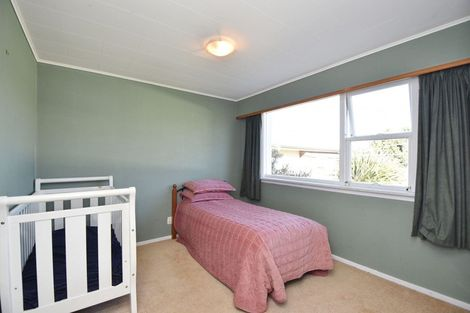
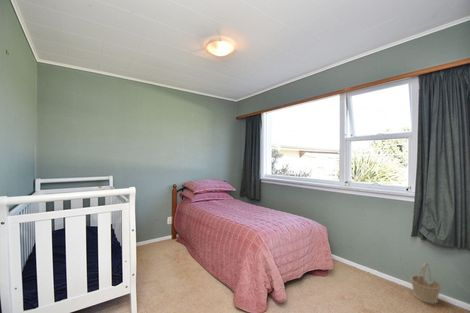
+ basket (424, 279)
